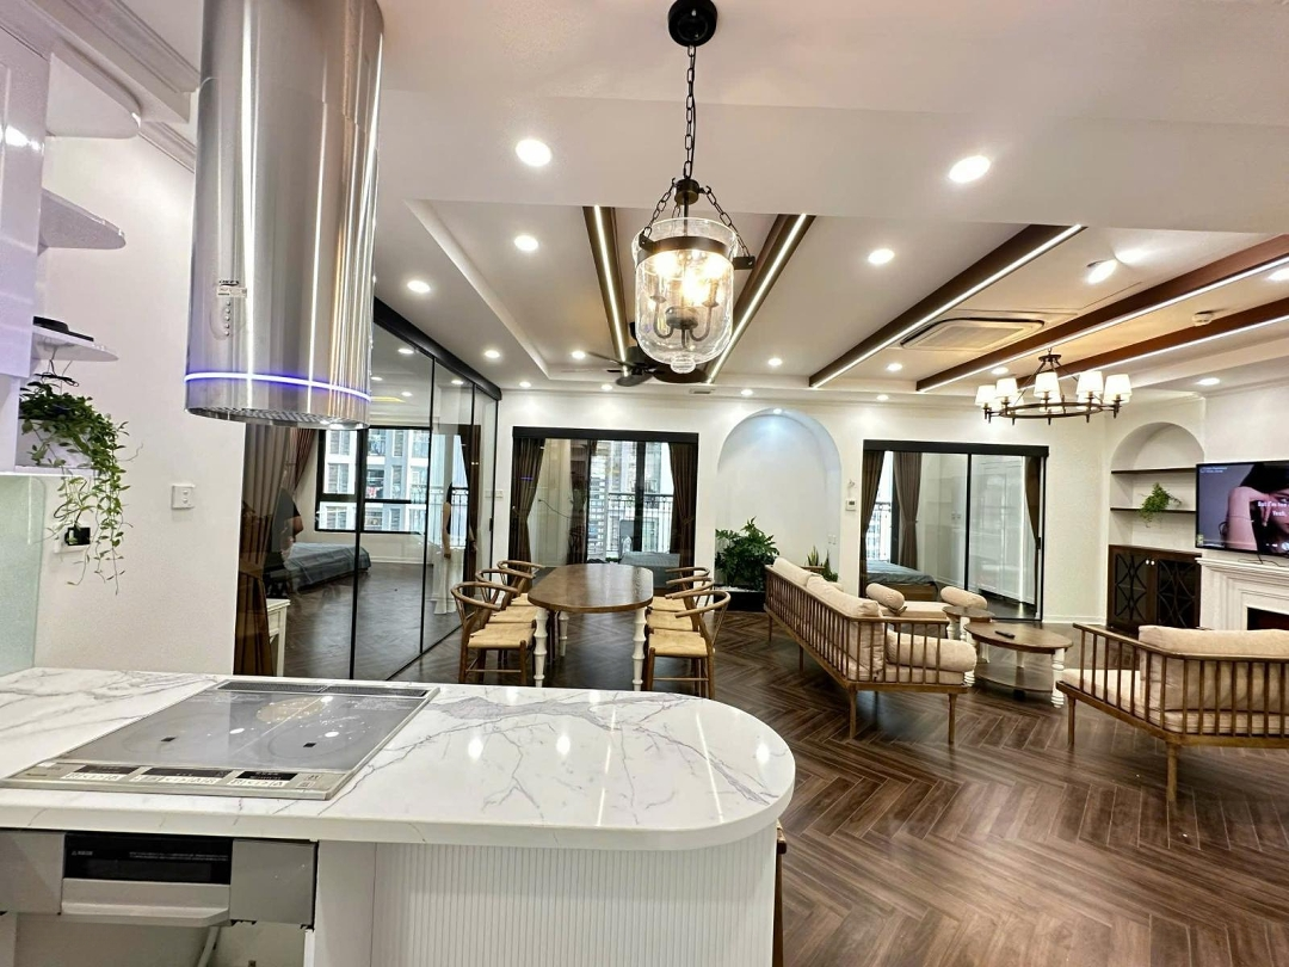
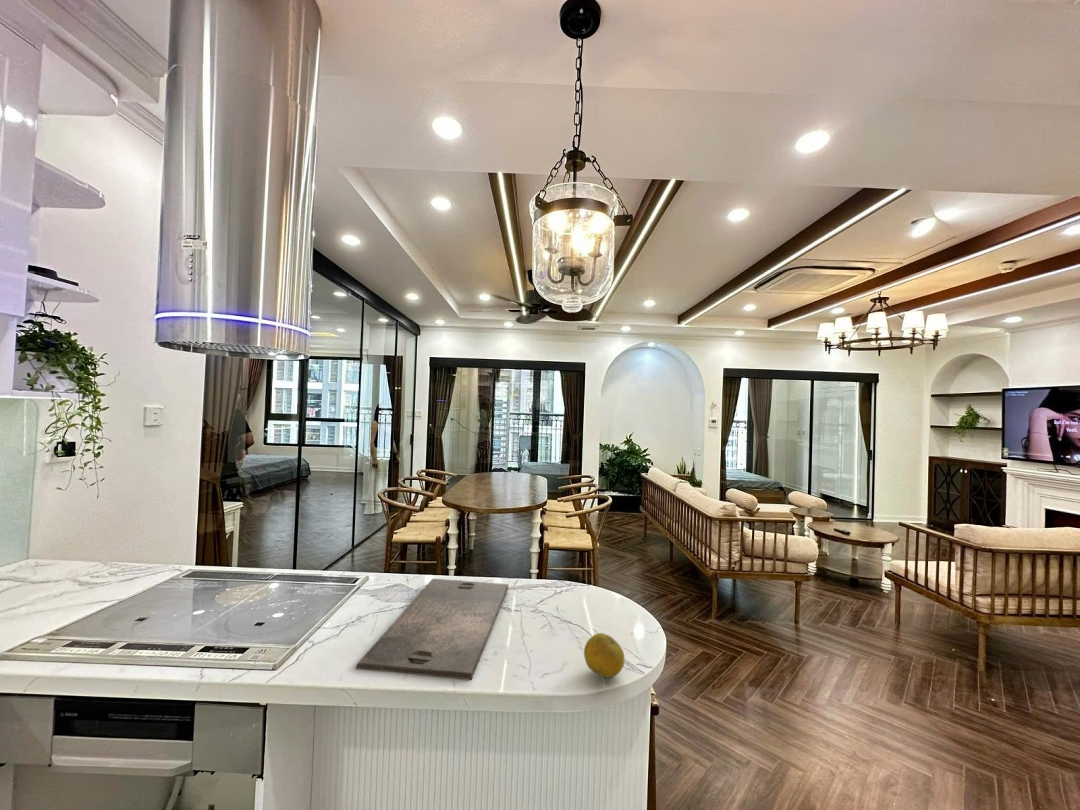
+ cutting board (447, 618)
+ fruit (604, 655)
